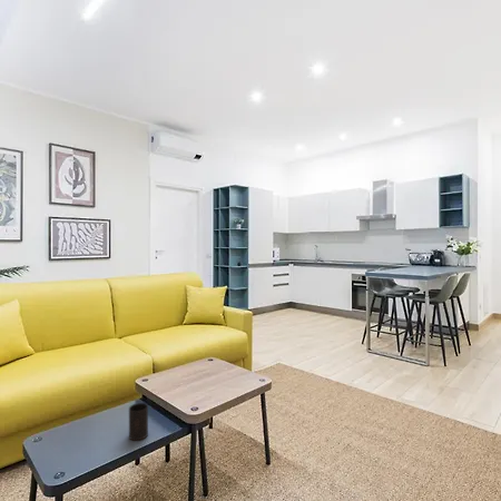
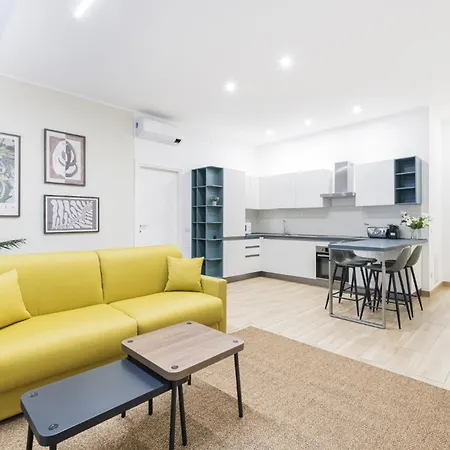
- cup (138, 421)
